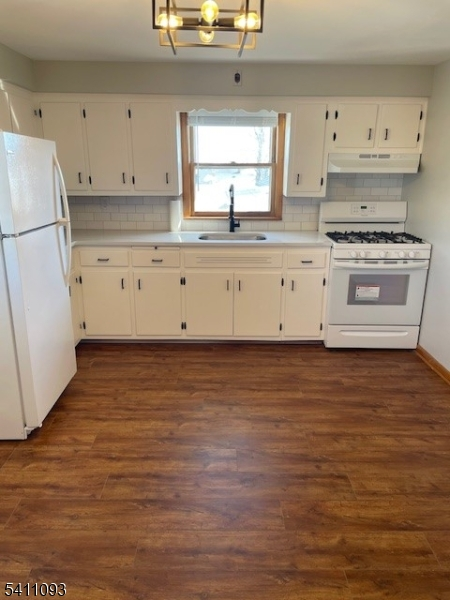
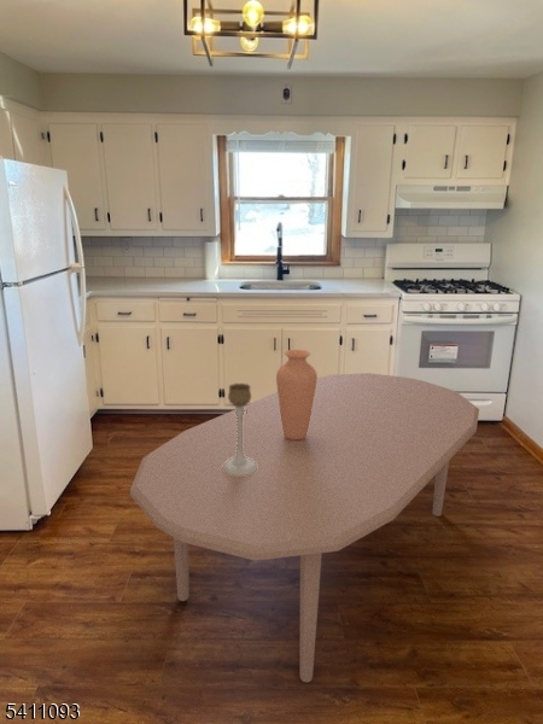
+ vase (296, 395)
+ candle holder (239, 427)
+ dining table (328, 491)
